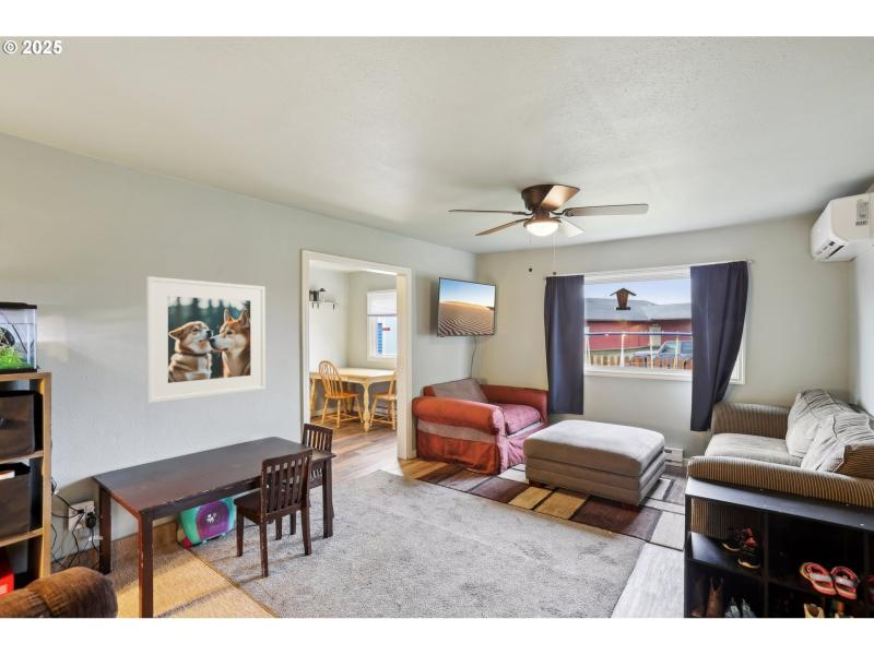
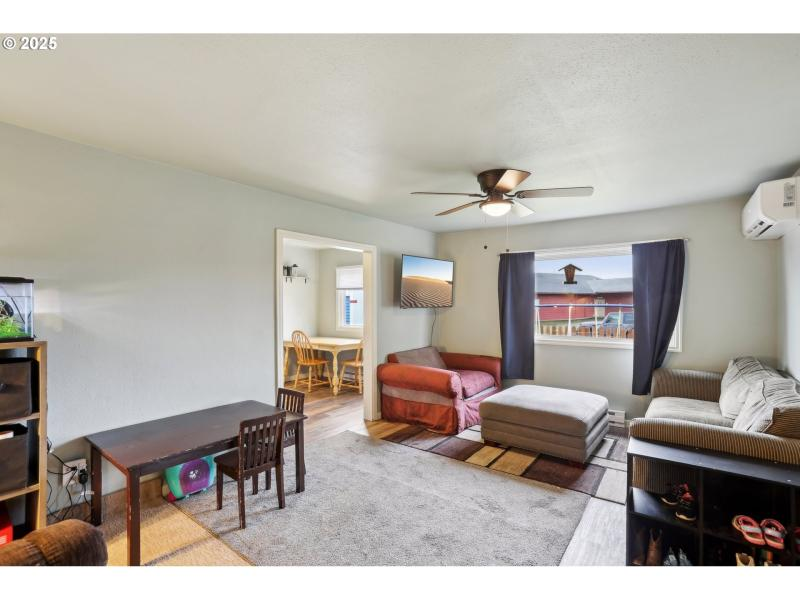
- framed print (212, 338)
